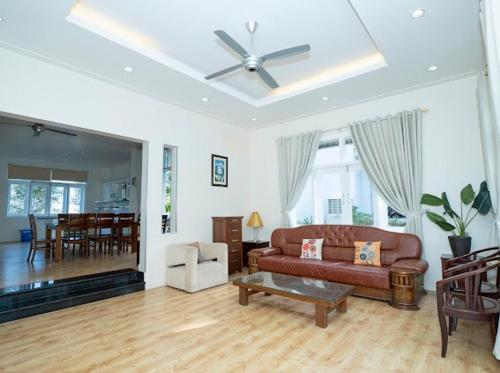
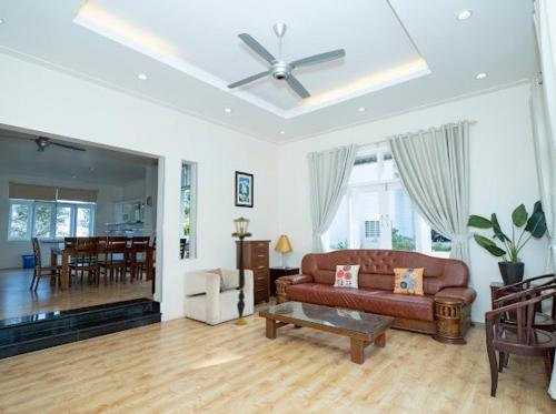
+ floor lamp (241, 269)
